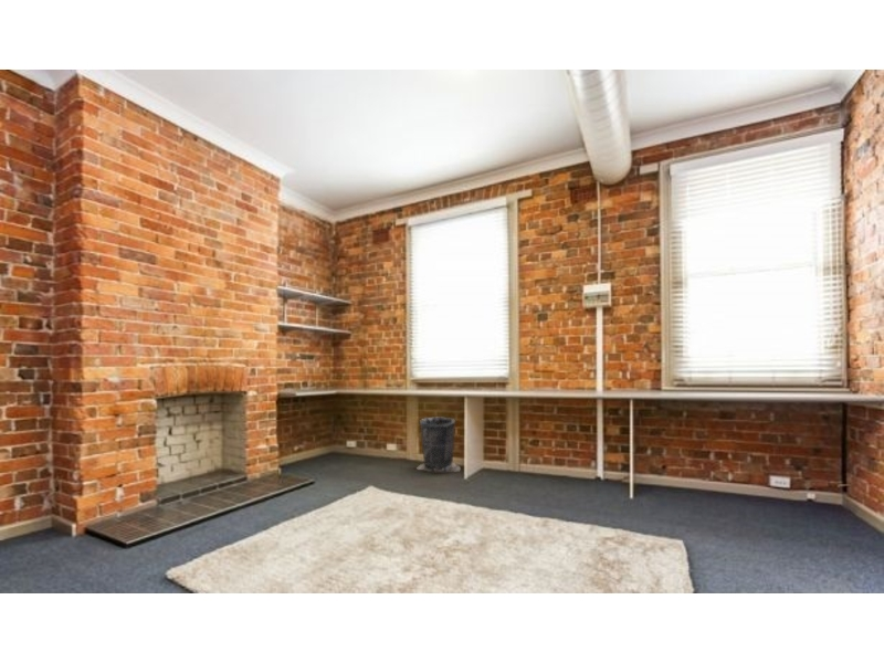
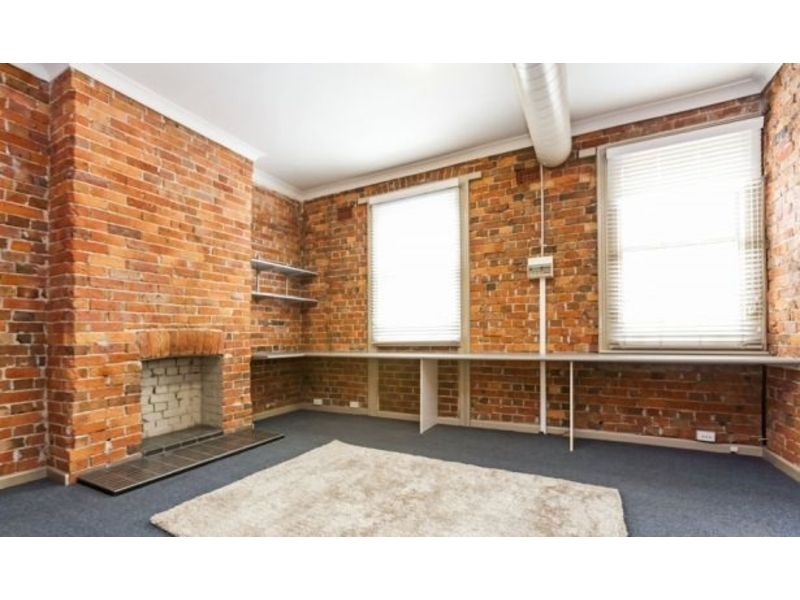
- trash can (438, 444)
